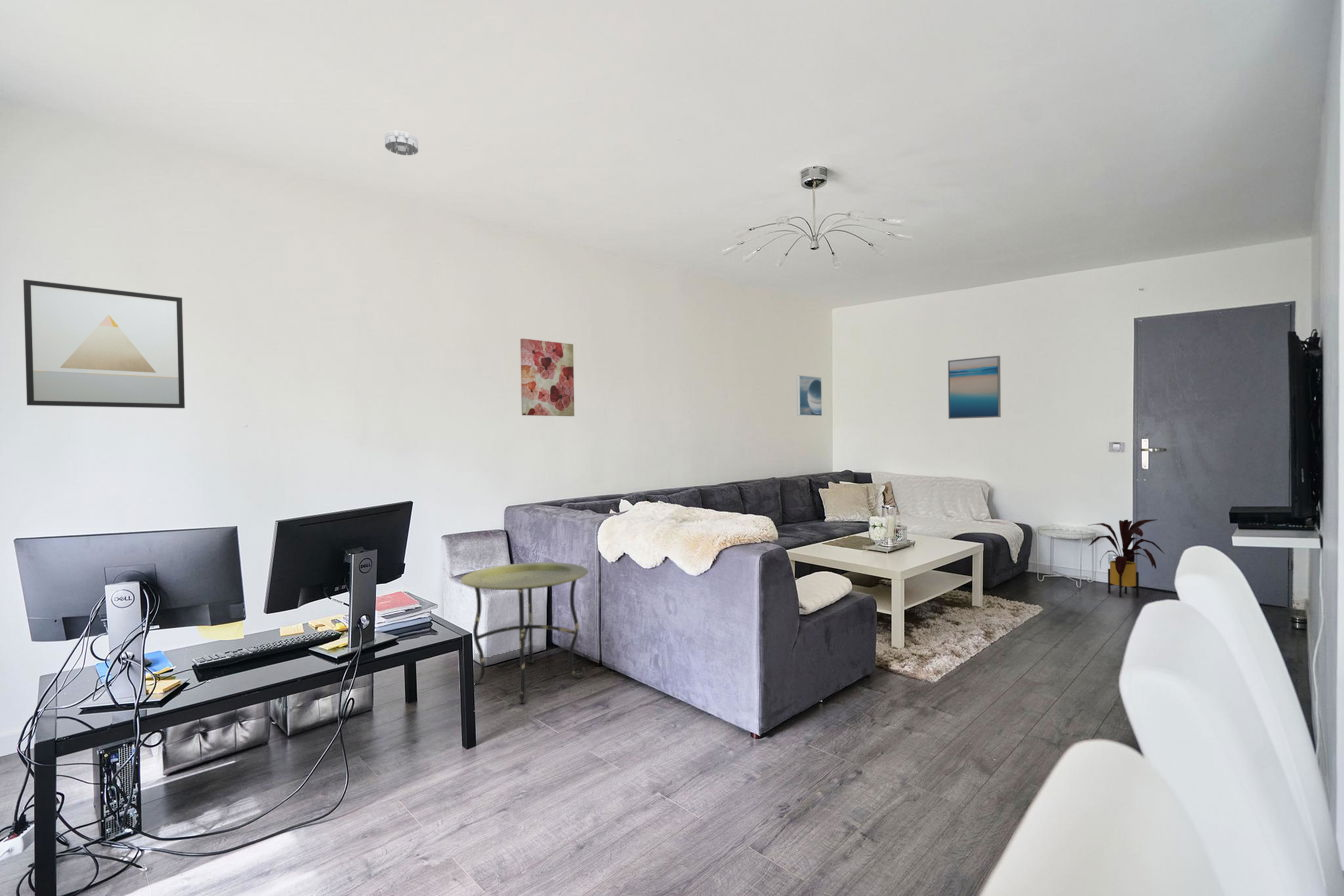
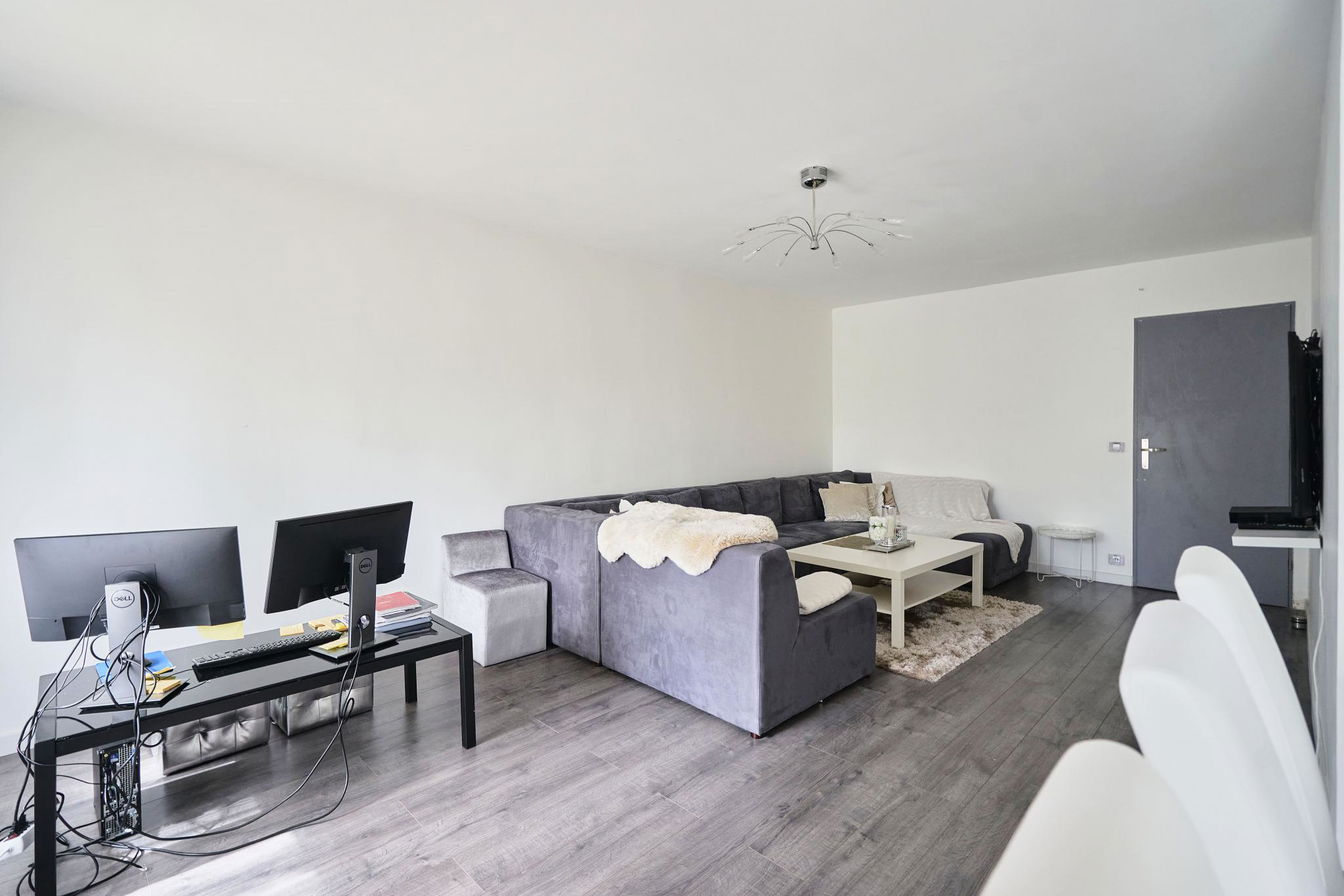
- house plant (1122, 556)
- wall art (973, 388)
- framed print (809, 396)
- side table (527, 627)
- smoke detector (401, 142)
- wall art (548, 378)
- wall art (109, 348)
